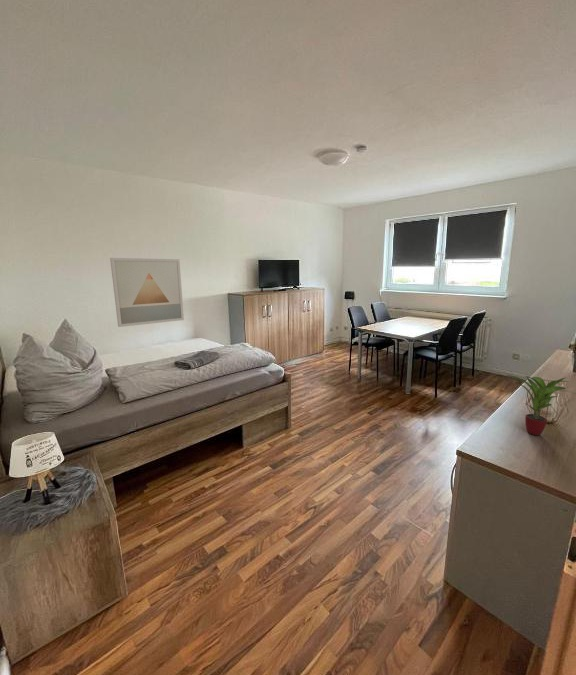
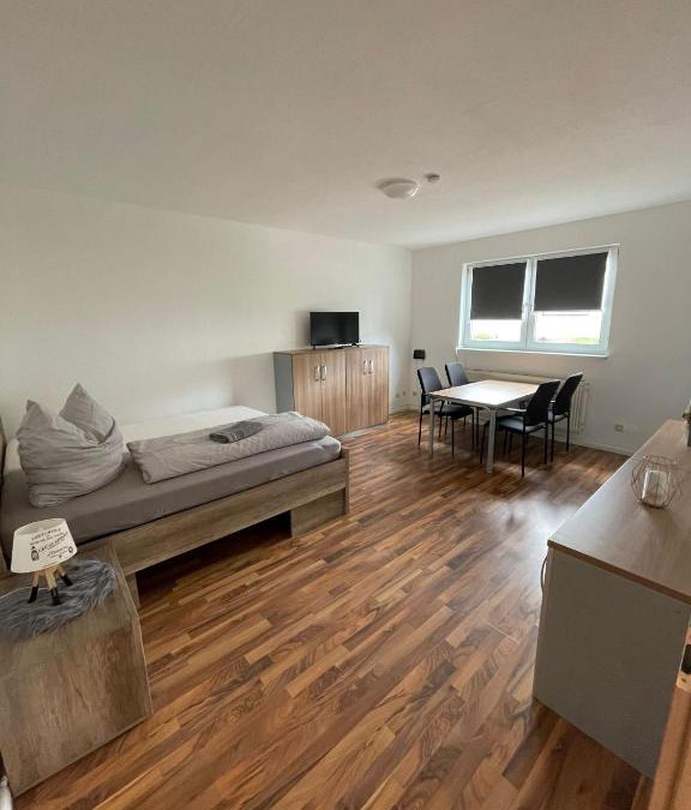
- potted plant (533, 403)
- wall art (150, 291)
